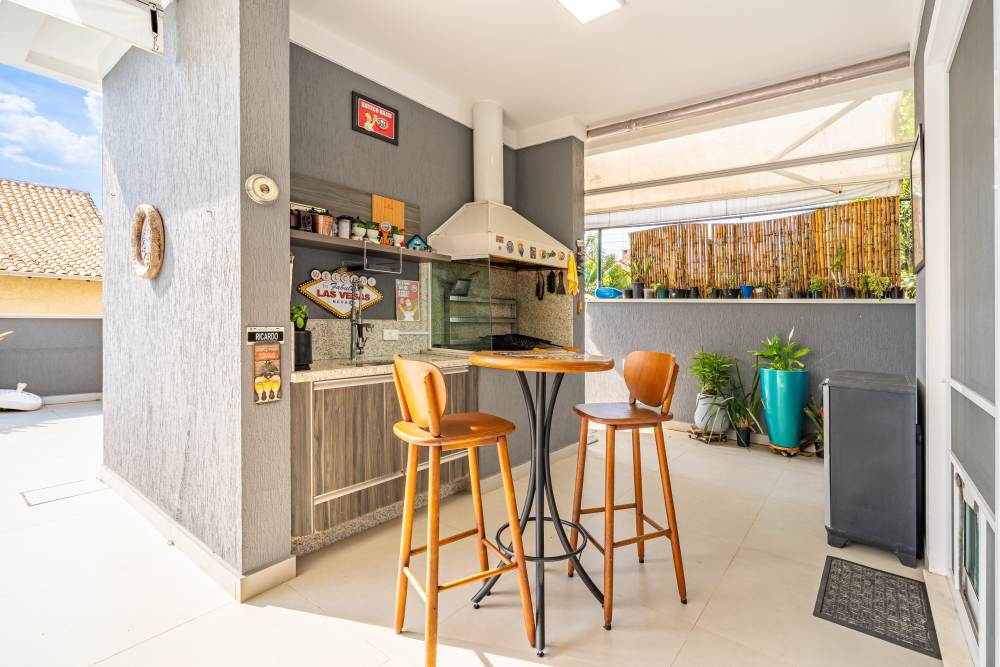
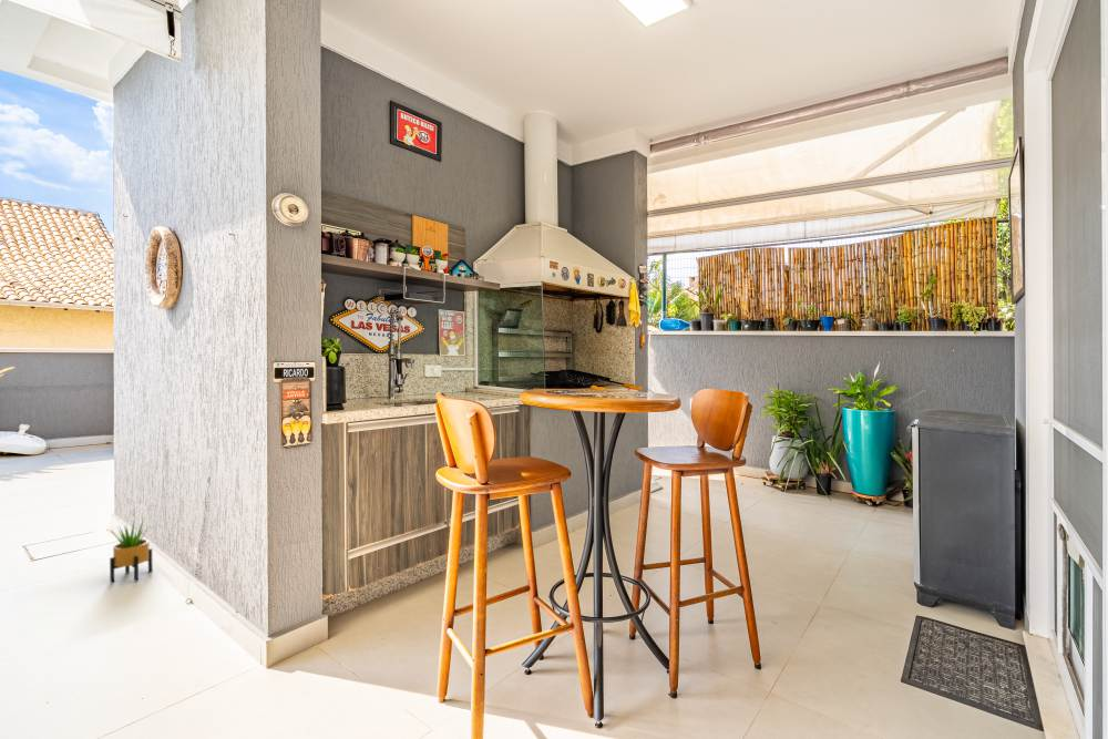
+ potted plant (131, 548)
